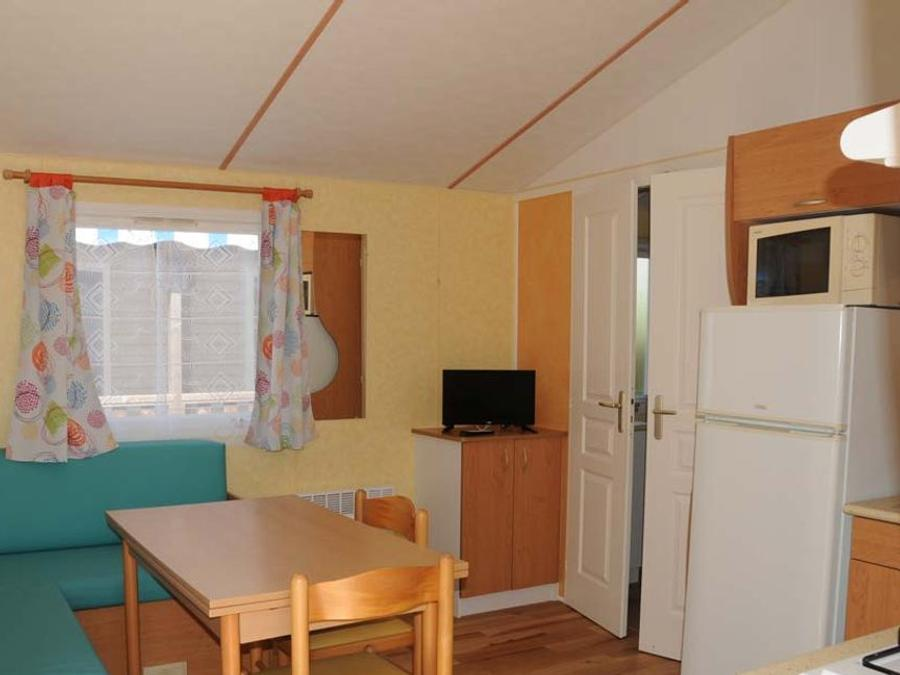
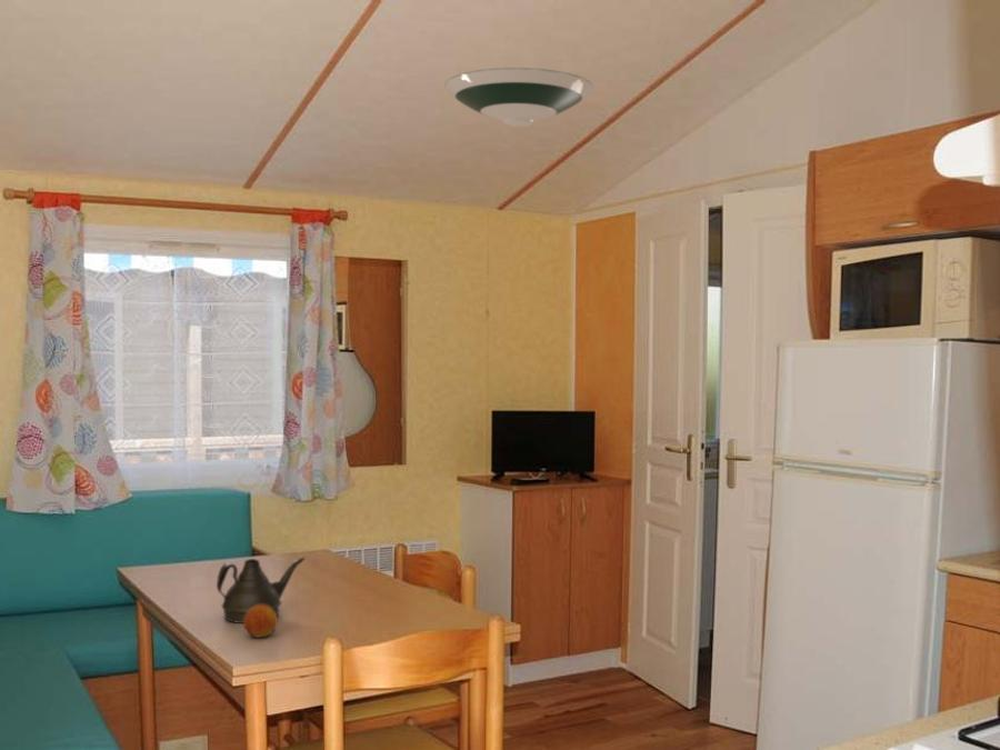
+ teapot (262, 587)
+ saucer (518, 106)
+ fruit (260, 620)
